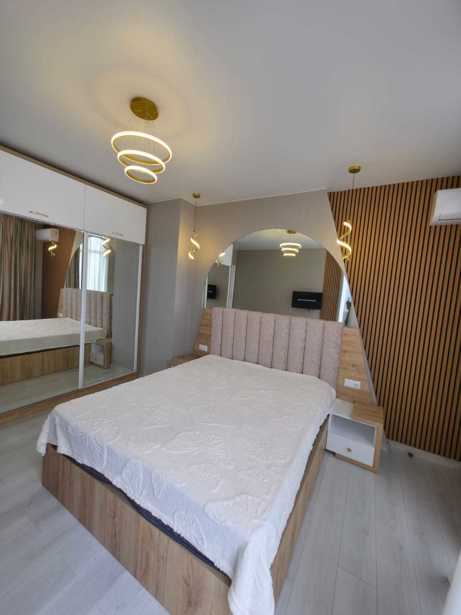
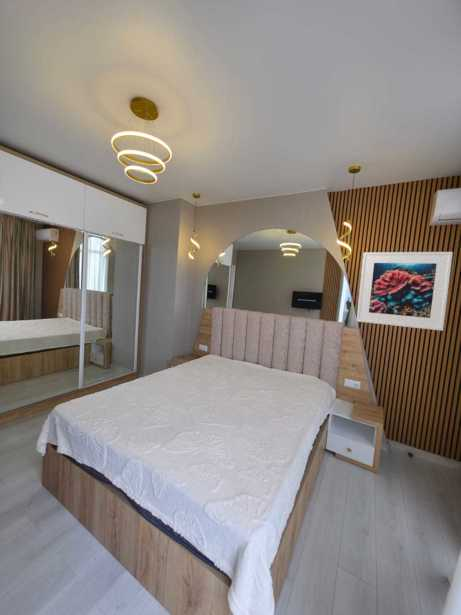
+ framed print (400, 289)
